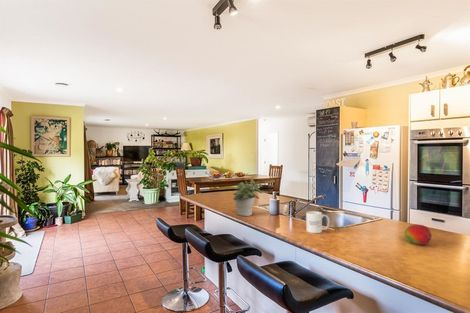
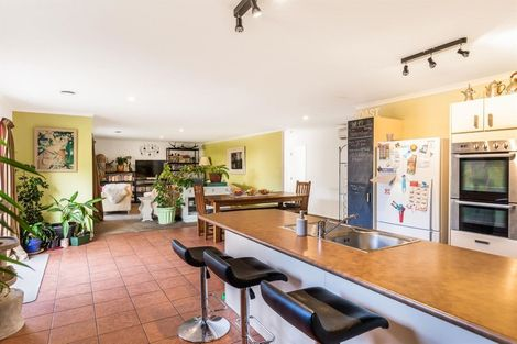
- potted plant (248, 197)
- mug (316, 221)
- fruit (417, 234)
